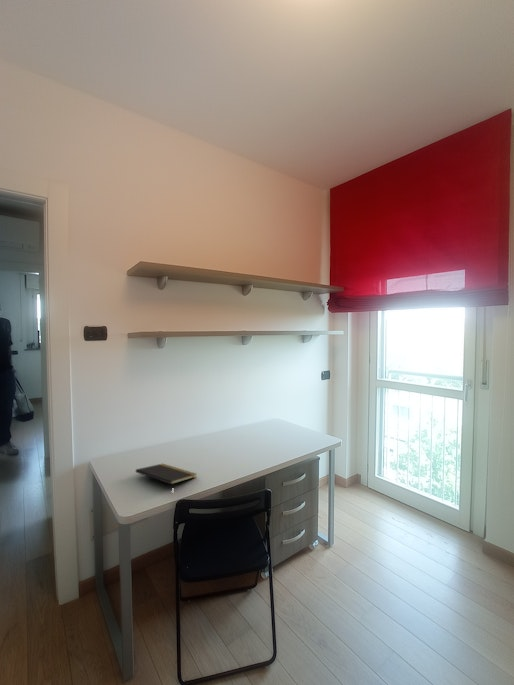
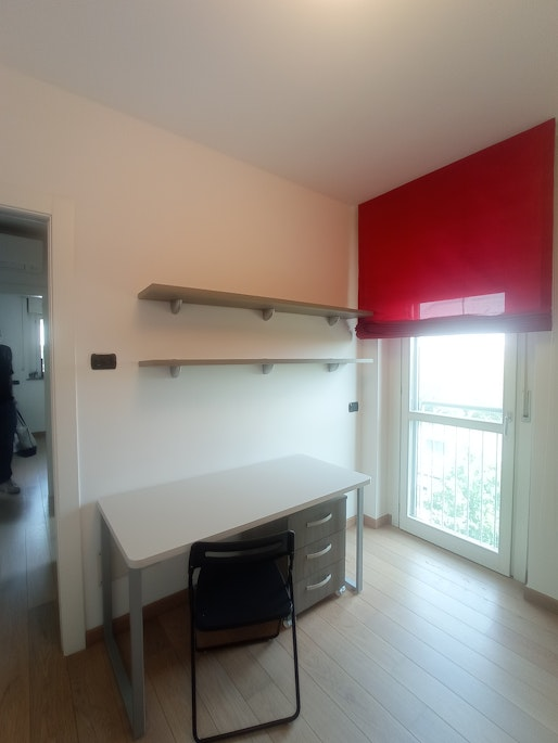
- notepad (166, 473)
